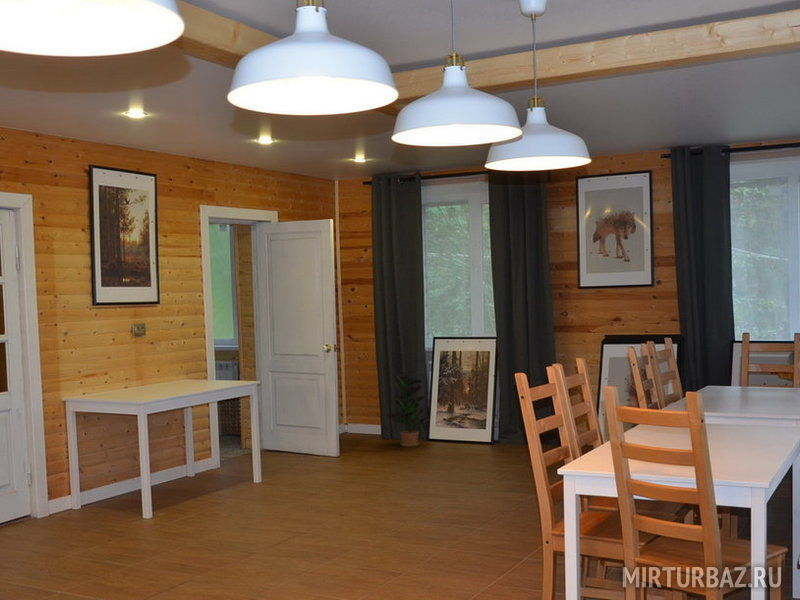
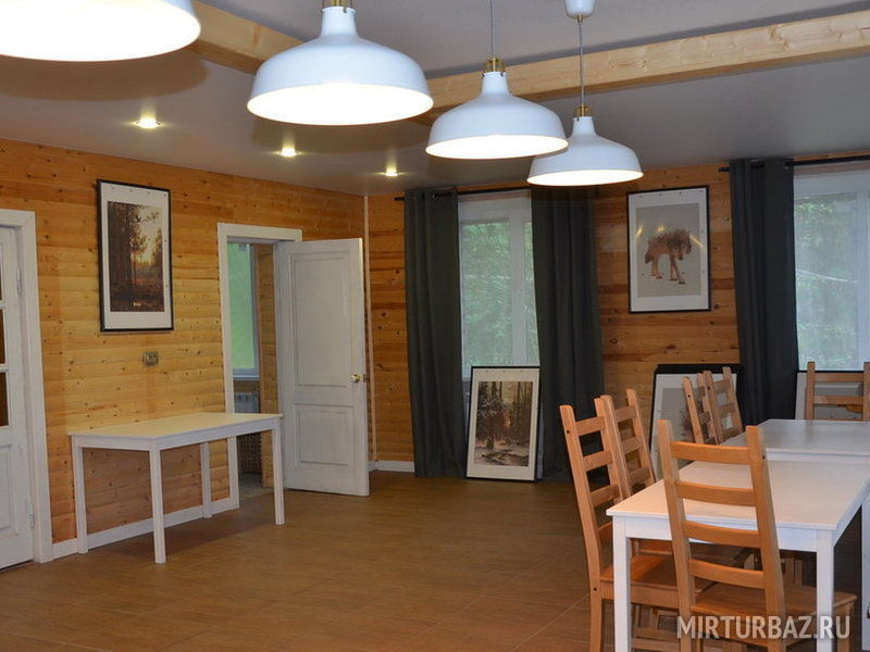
- potted plant (409, 409)
